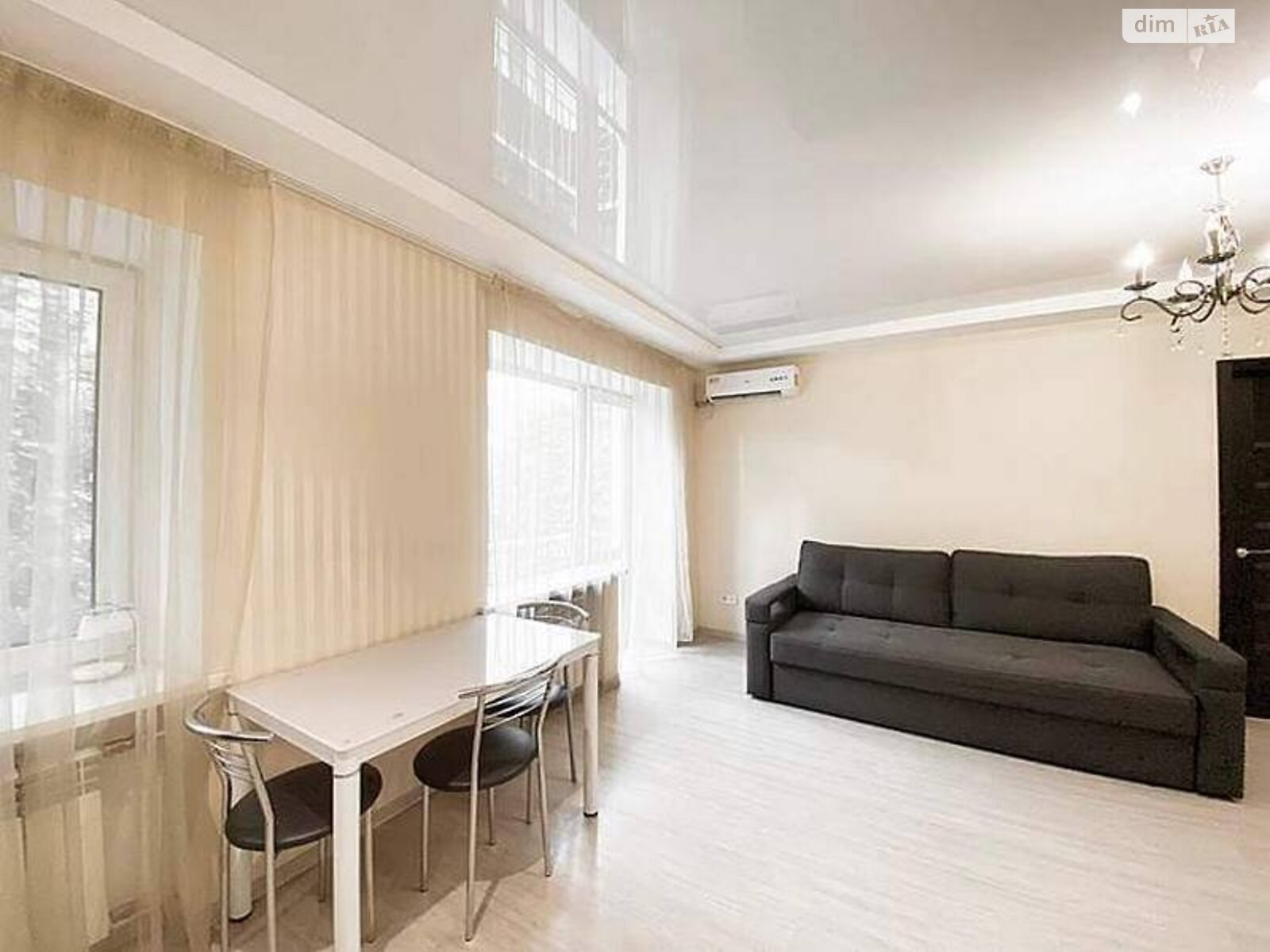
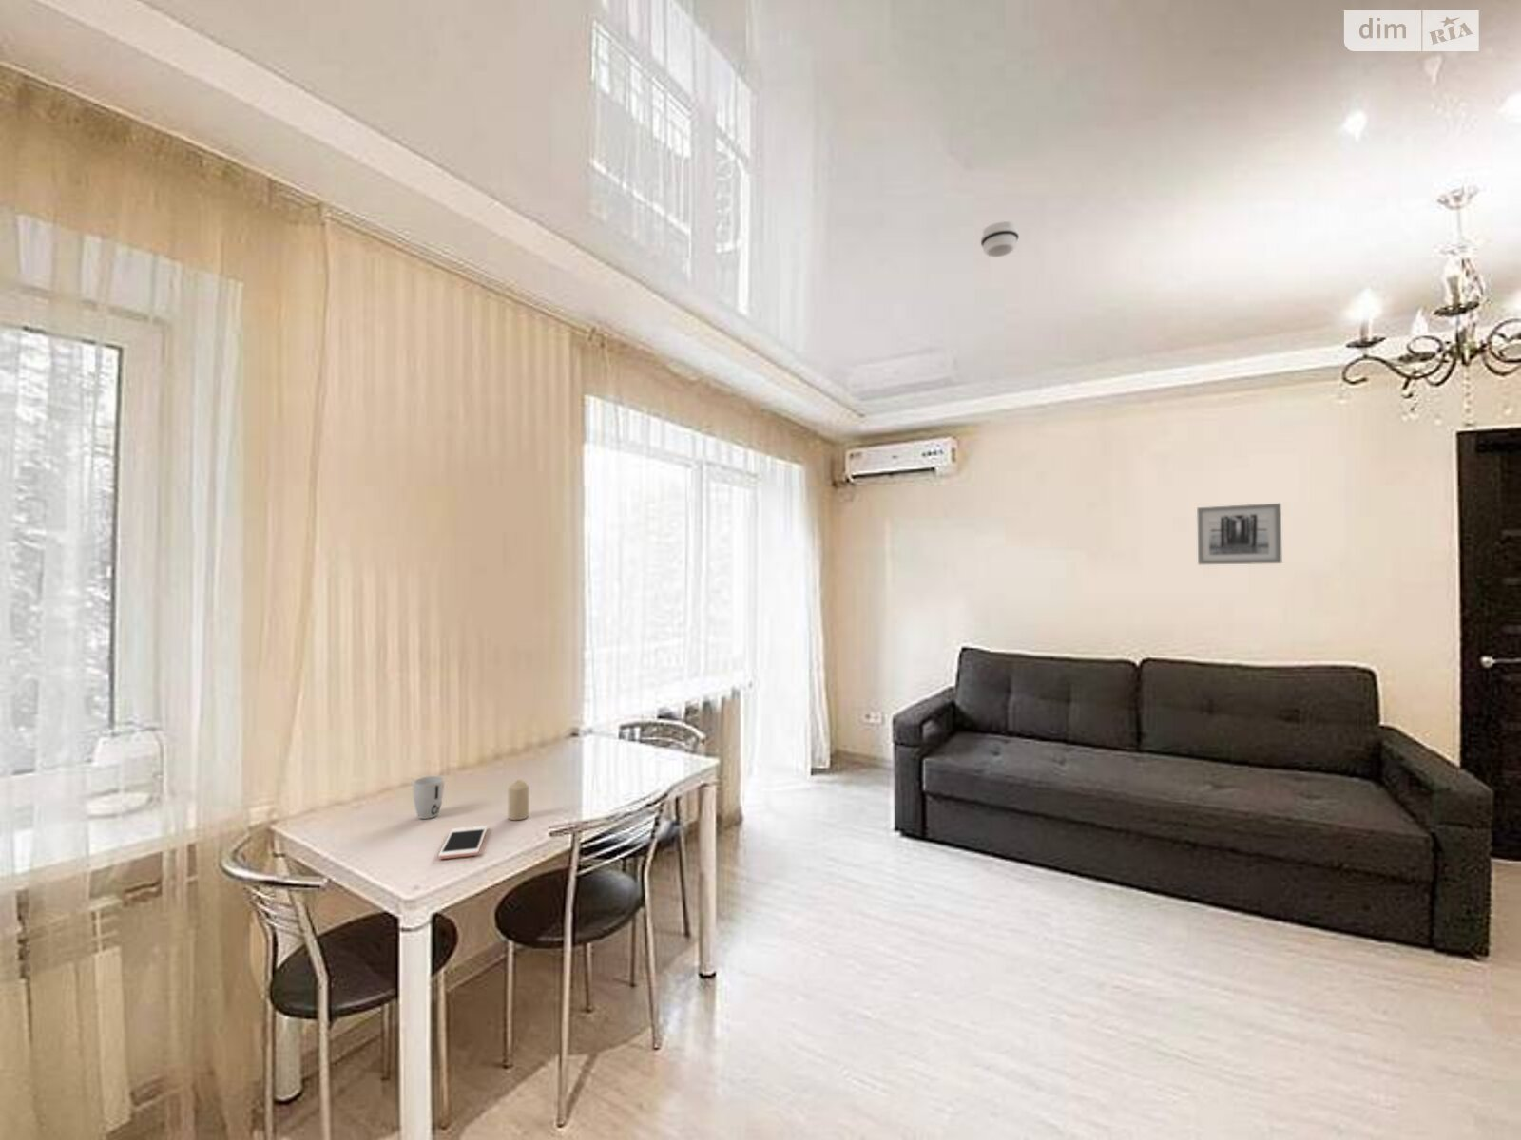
+ smoke detector (999, 239)
+ cell phone (463, 841)
+ wall art (1237, 534)
+ candle (519, 799)
+ cup (428, 798)
